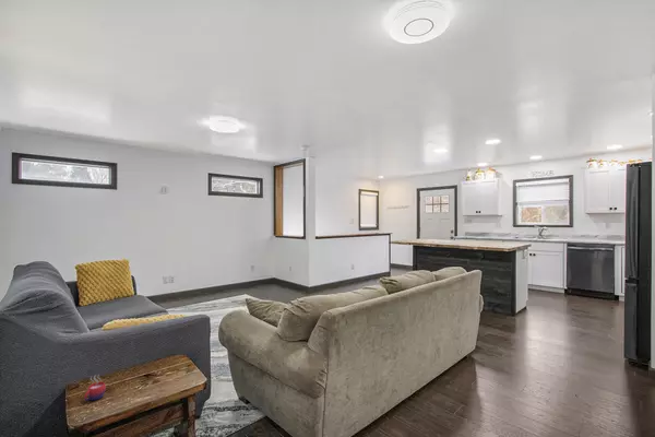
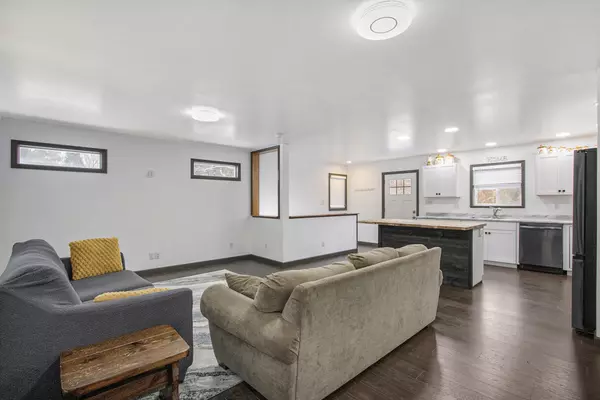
- mug (94, 386)
